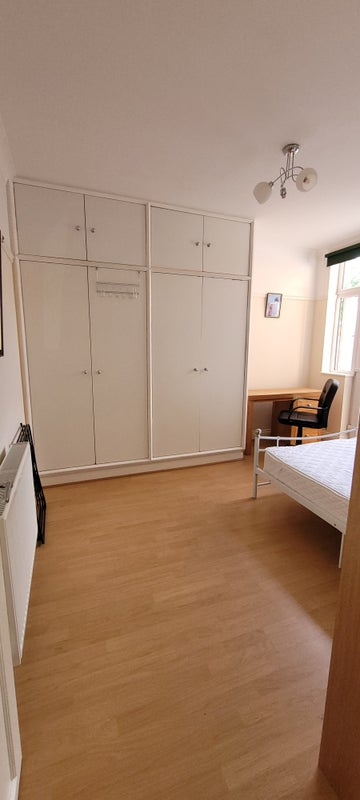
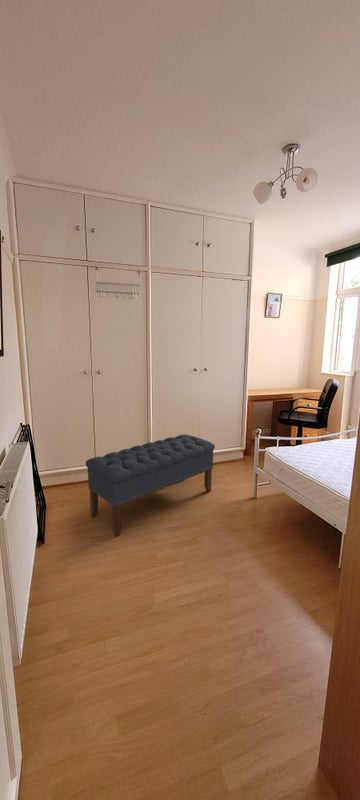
+ bench (155, 475)
